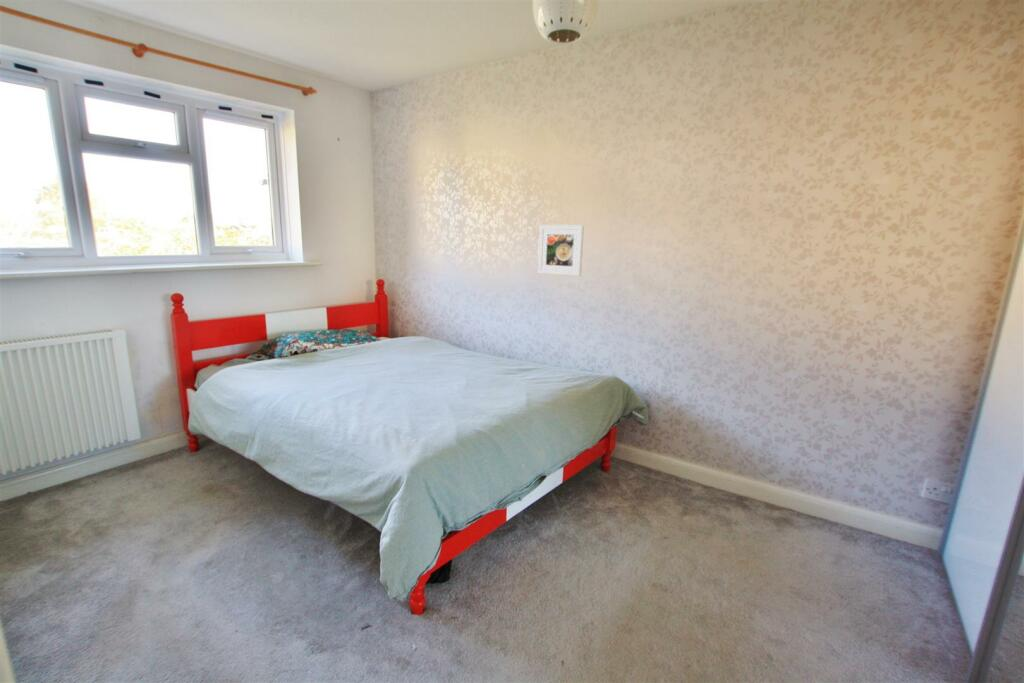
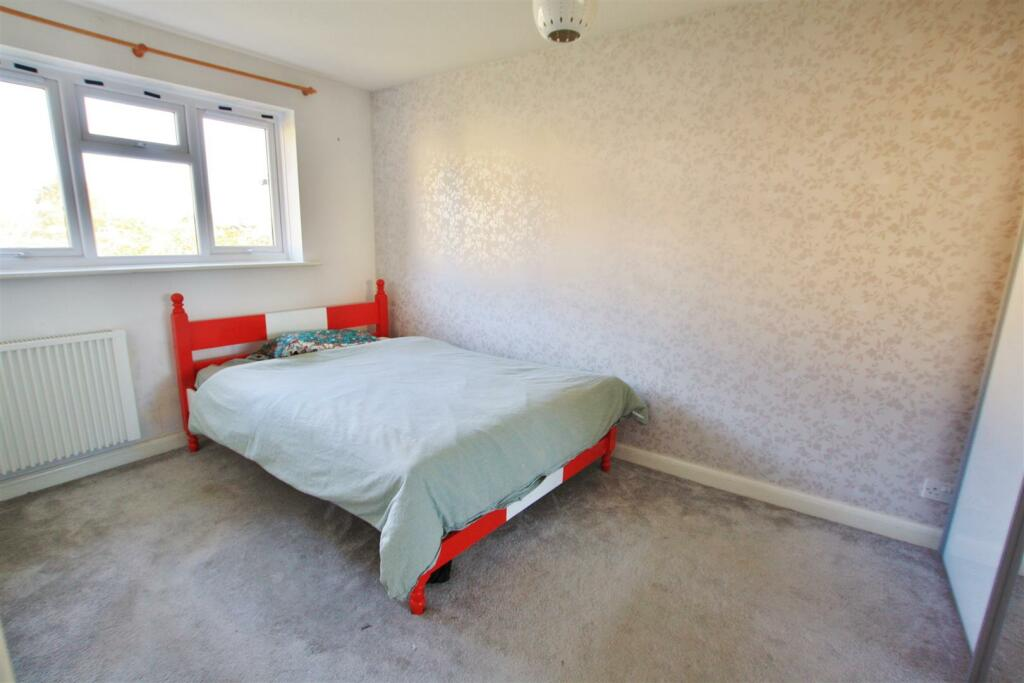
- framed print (560, 250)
